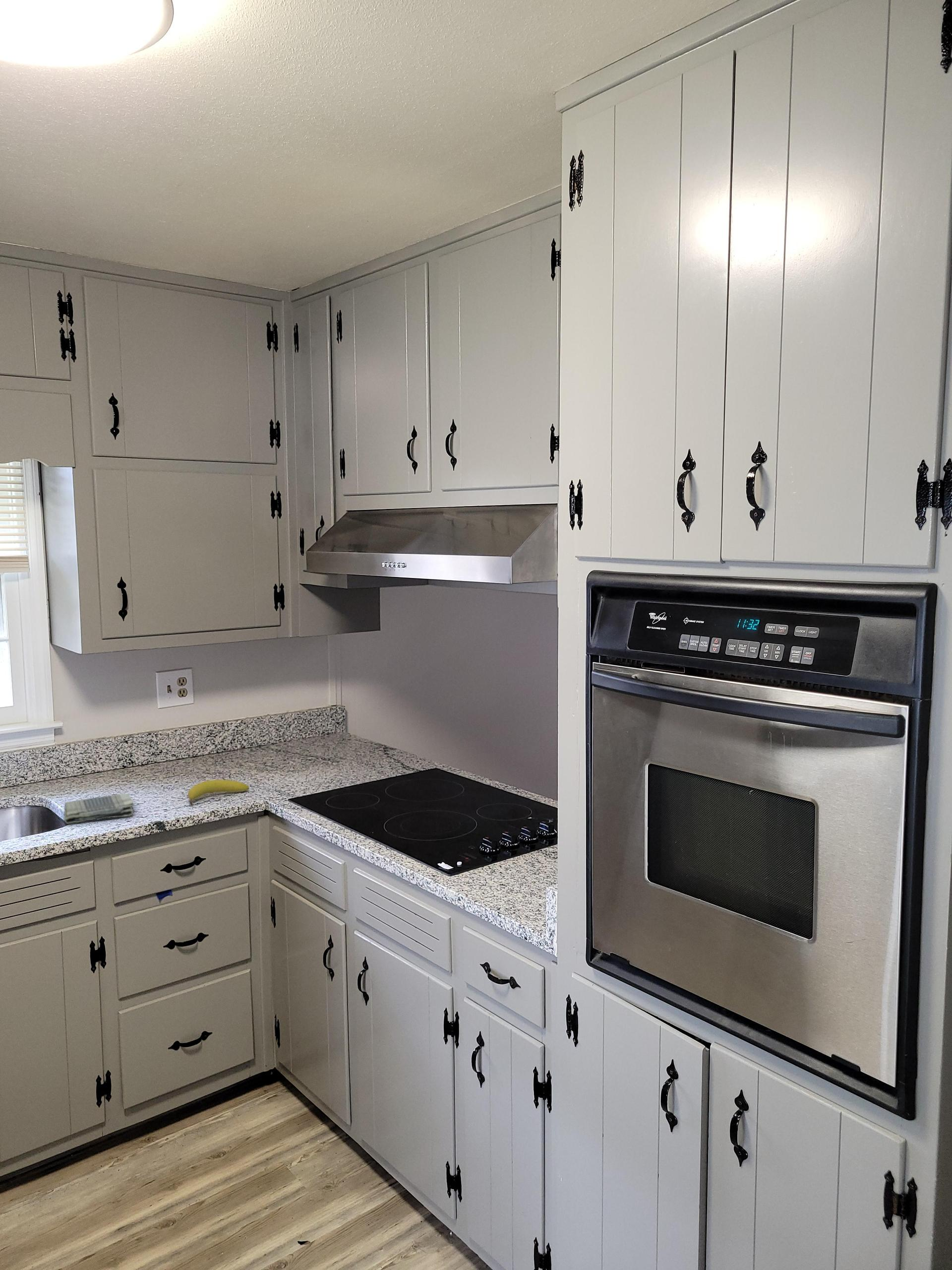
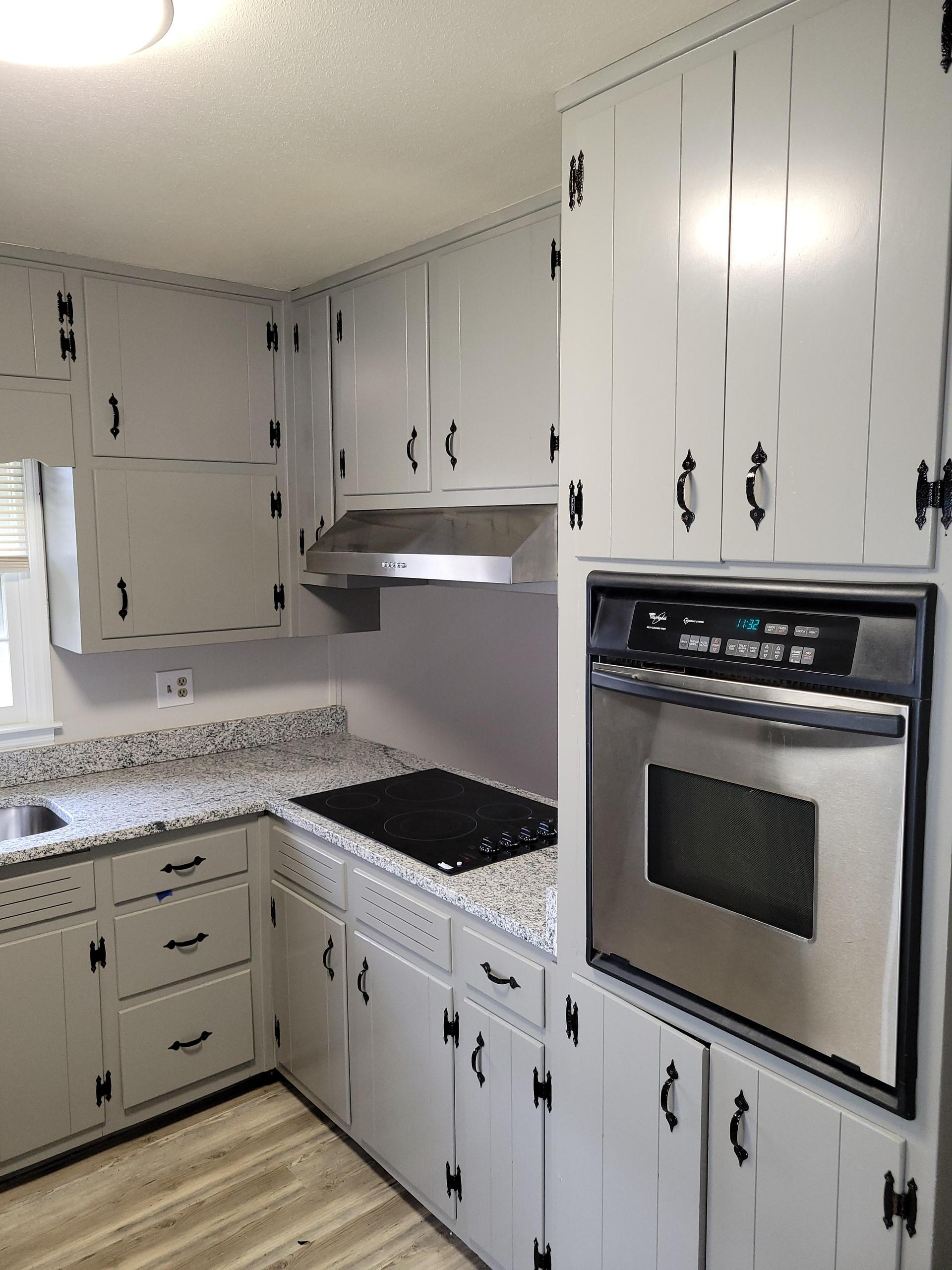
- dish towel (98, 806)
- fruit (215, 788)
